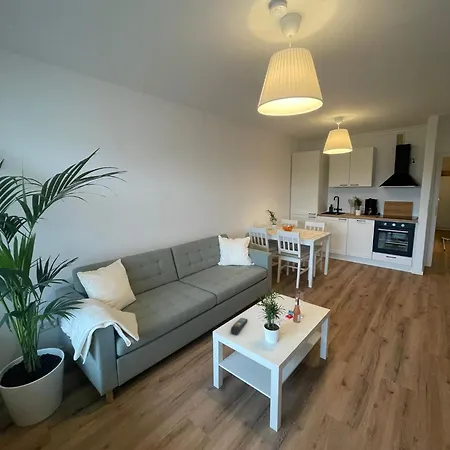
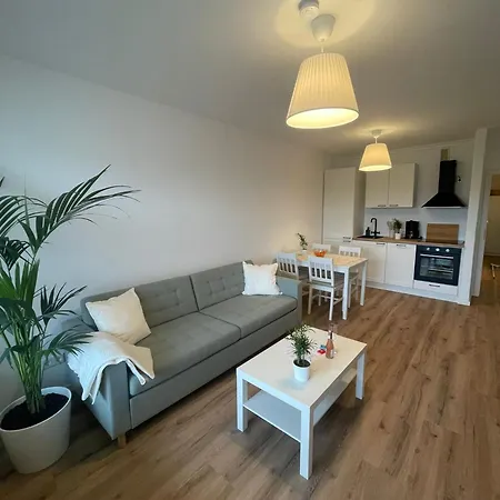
- remote control (239, 324)
